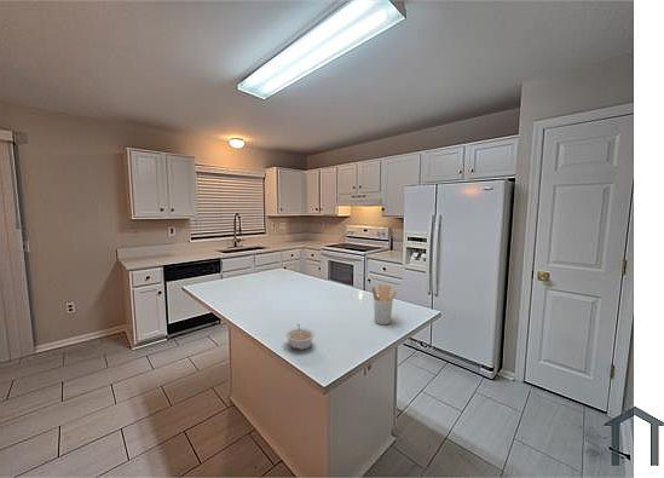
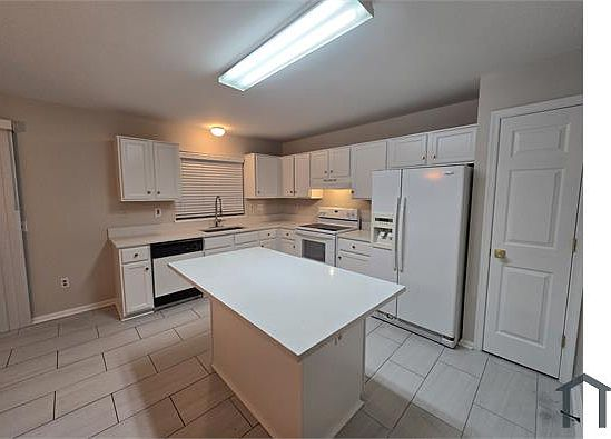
- legume (299, 338)
- utensil holder (382, 303)
